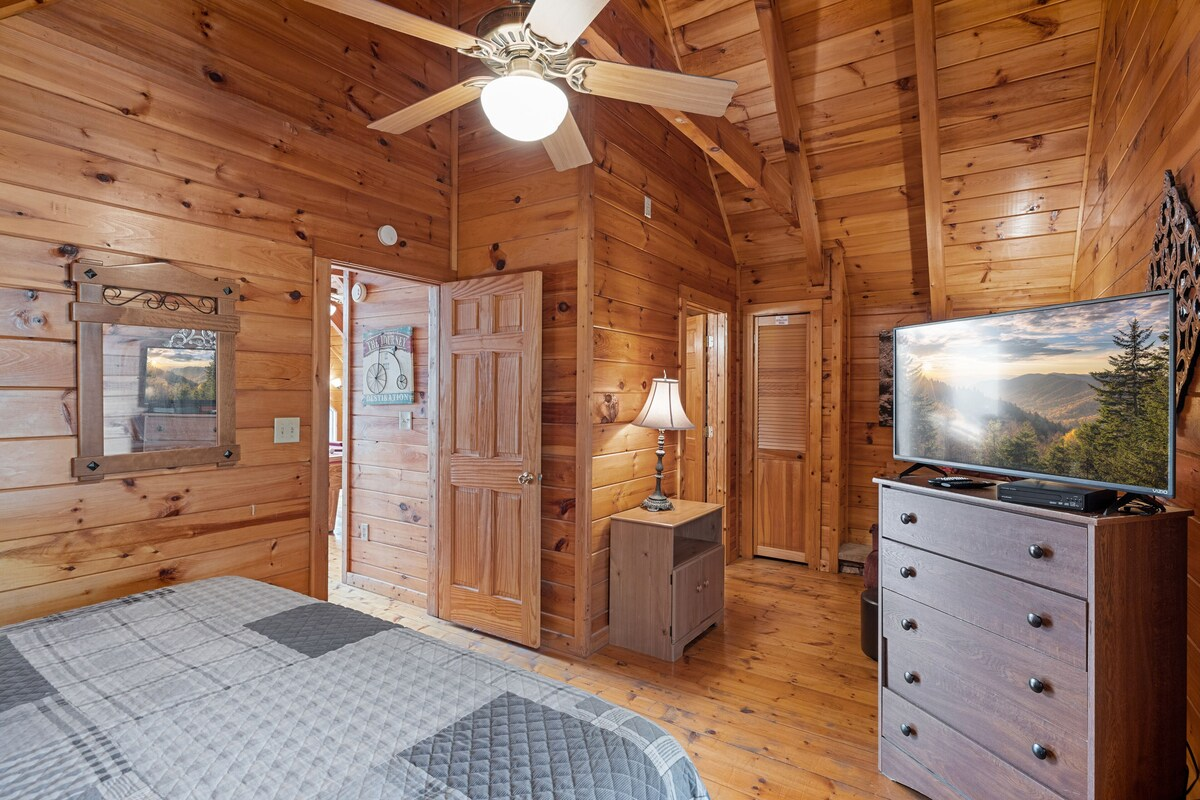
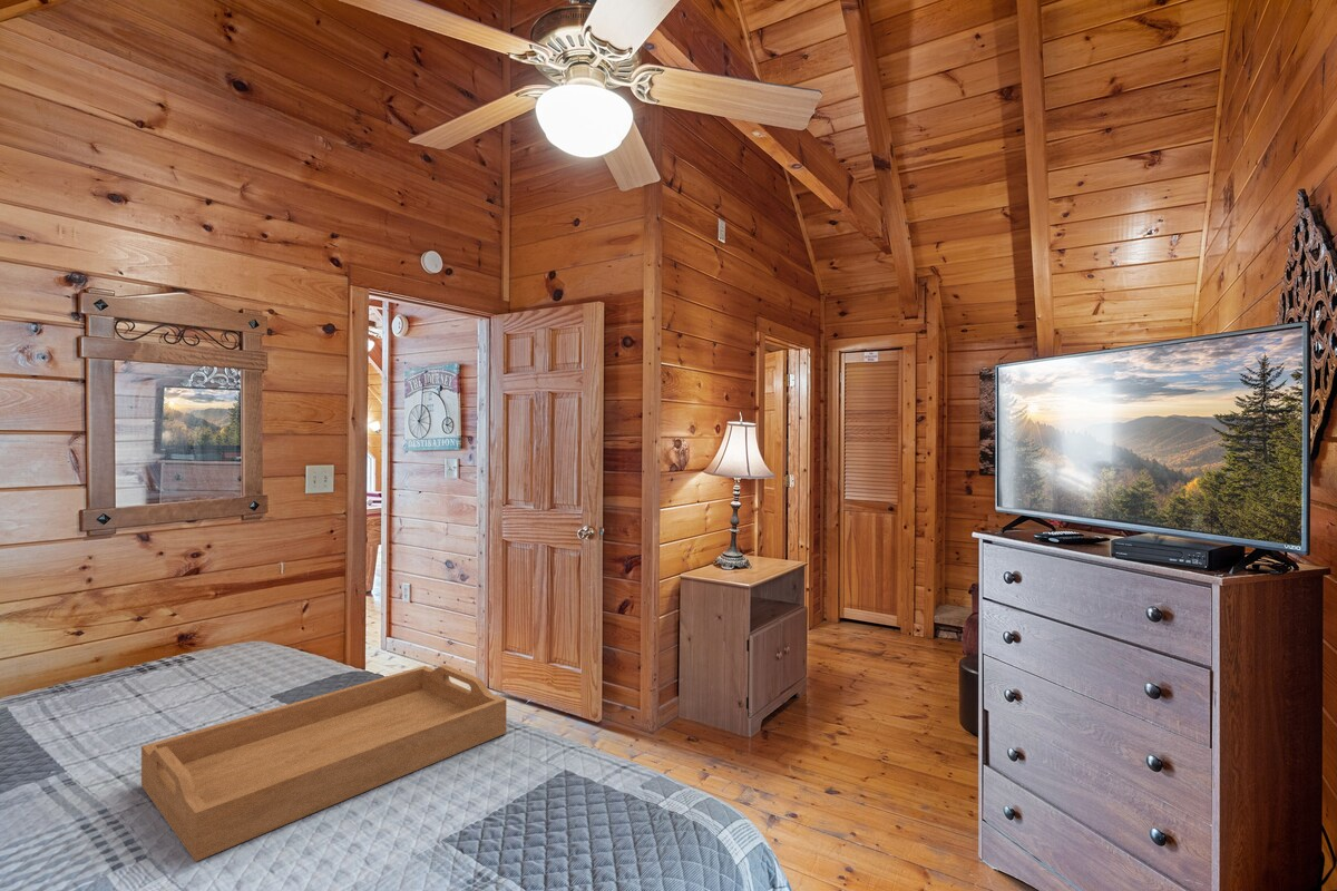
+ serving tray (339, 733)
